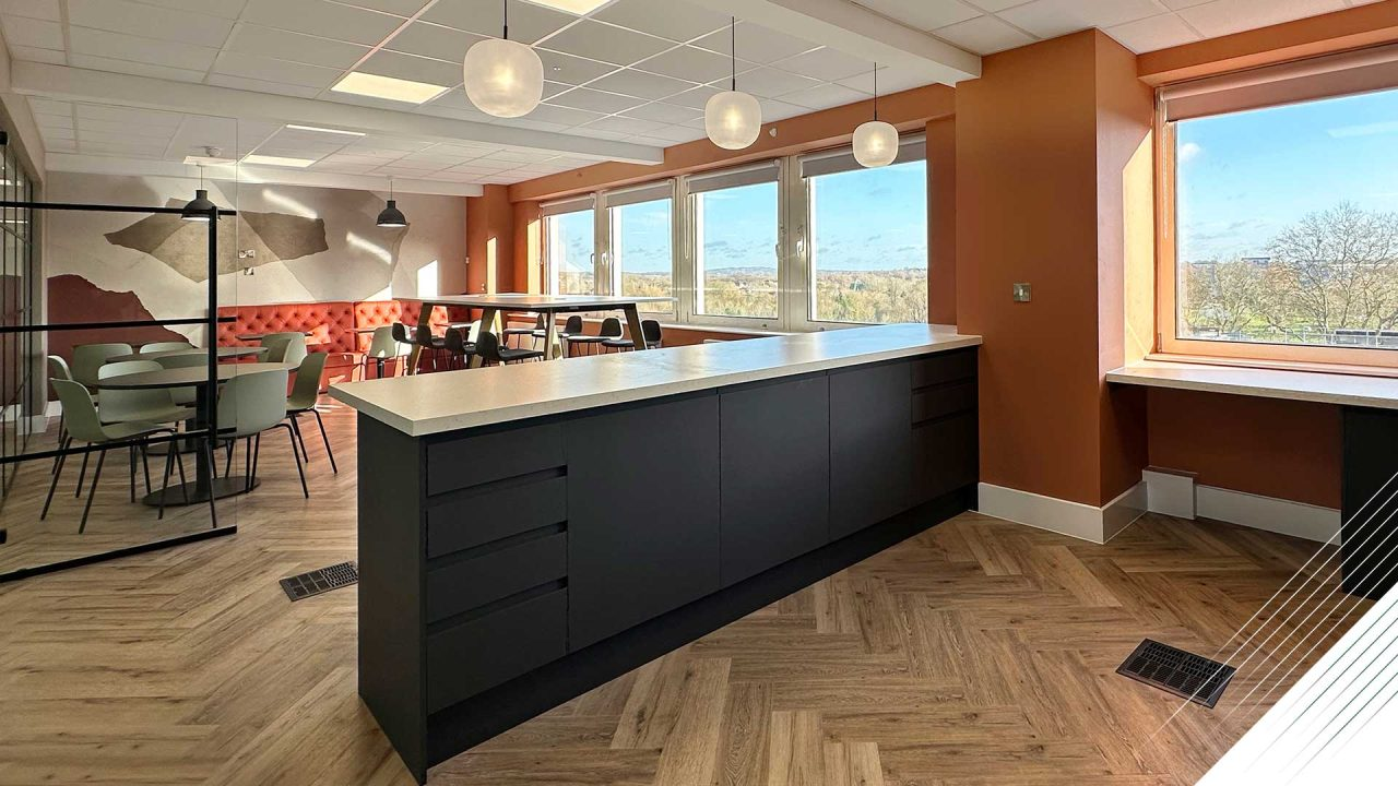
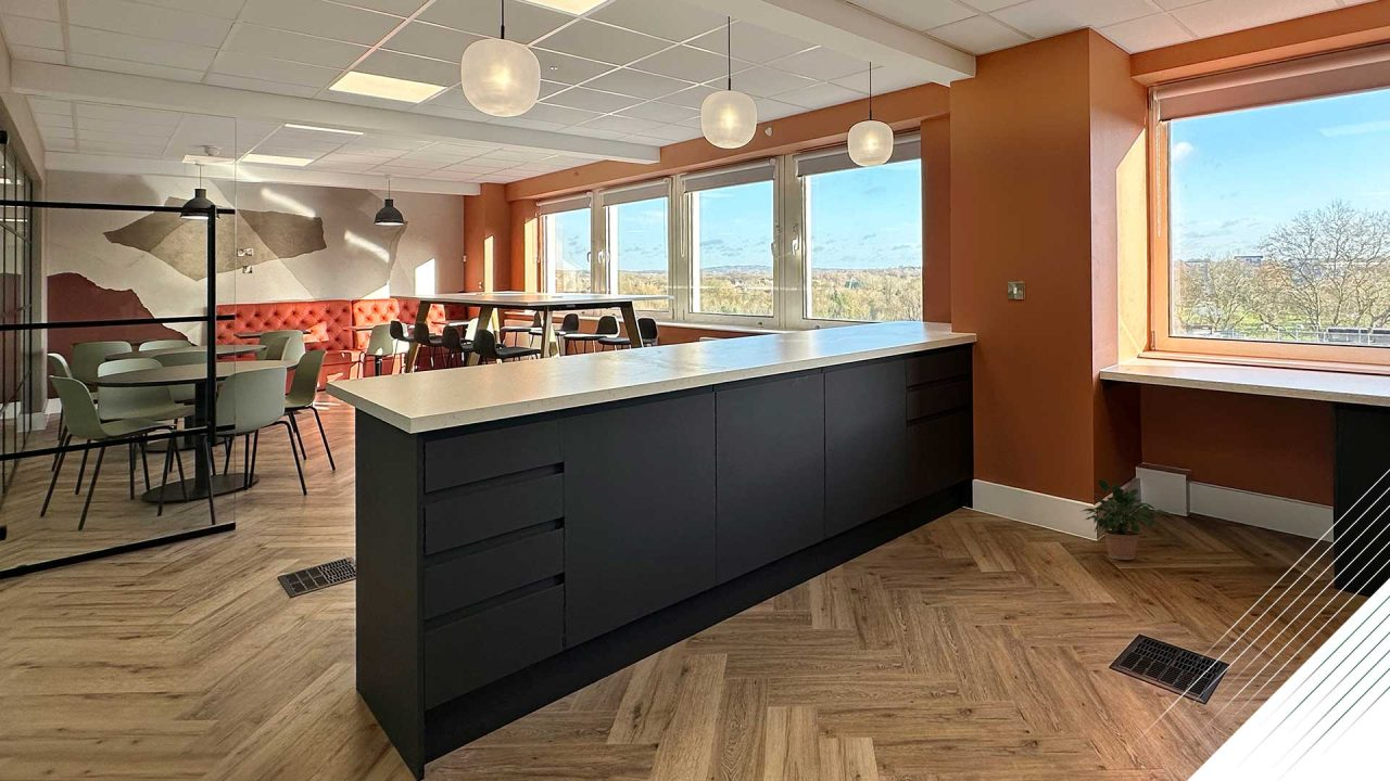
+ potted plant (1127, 520)
